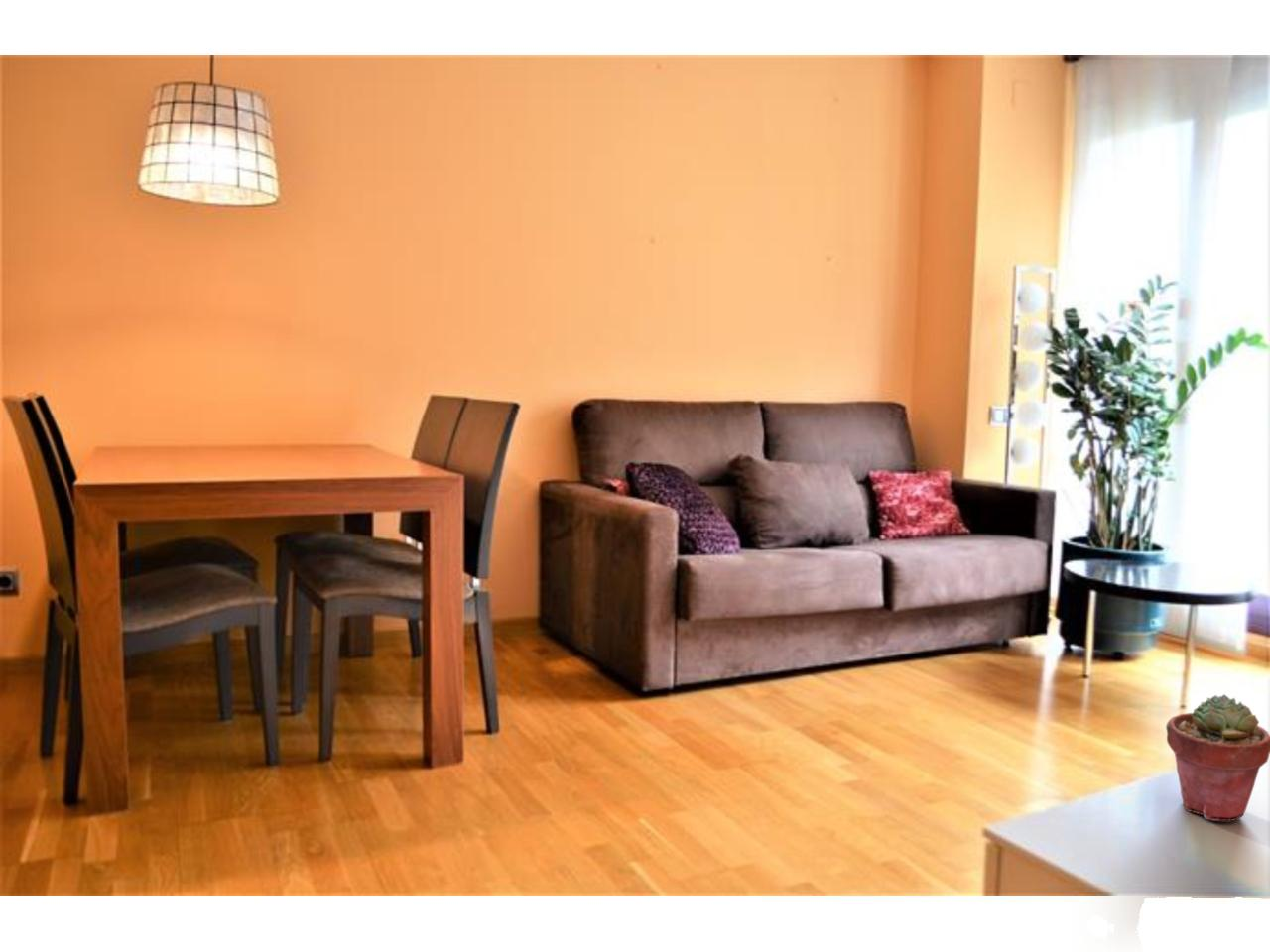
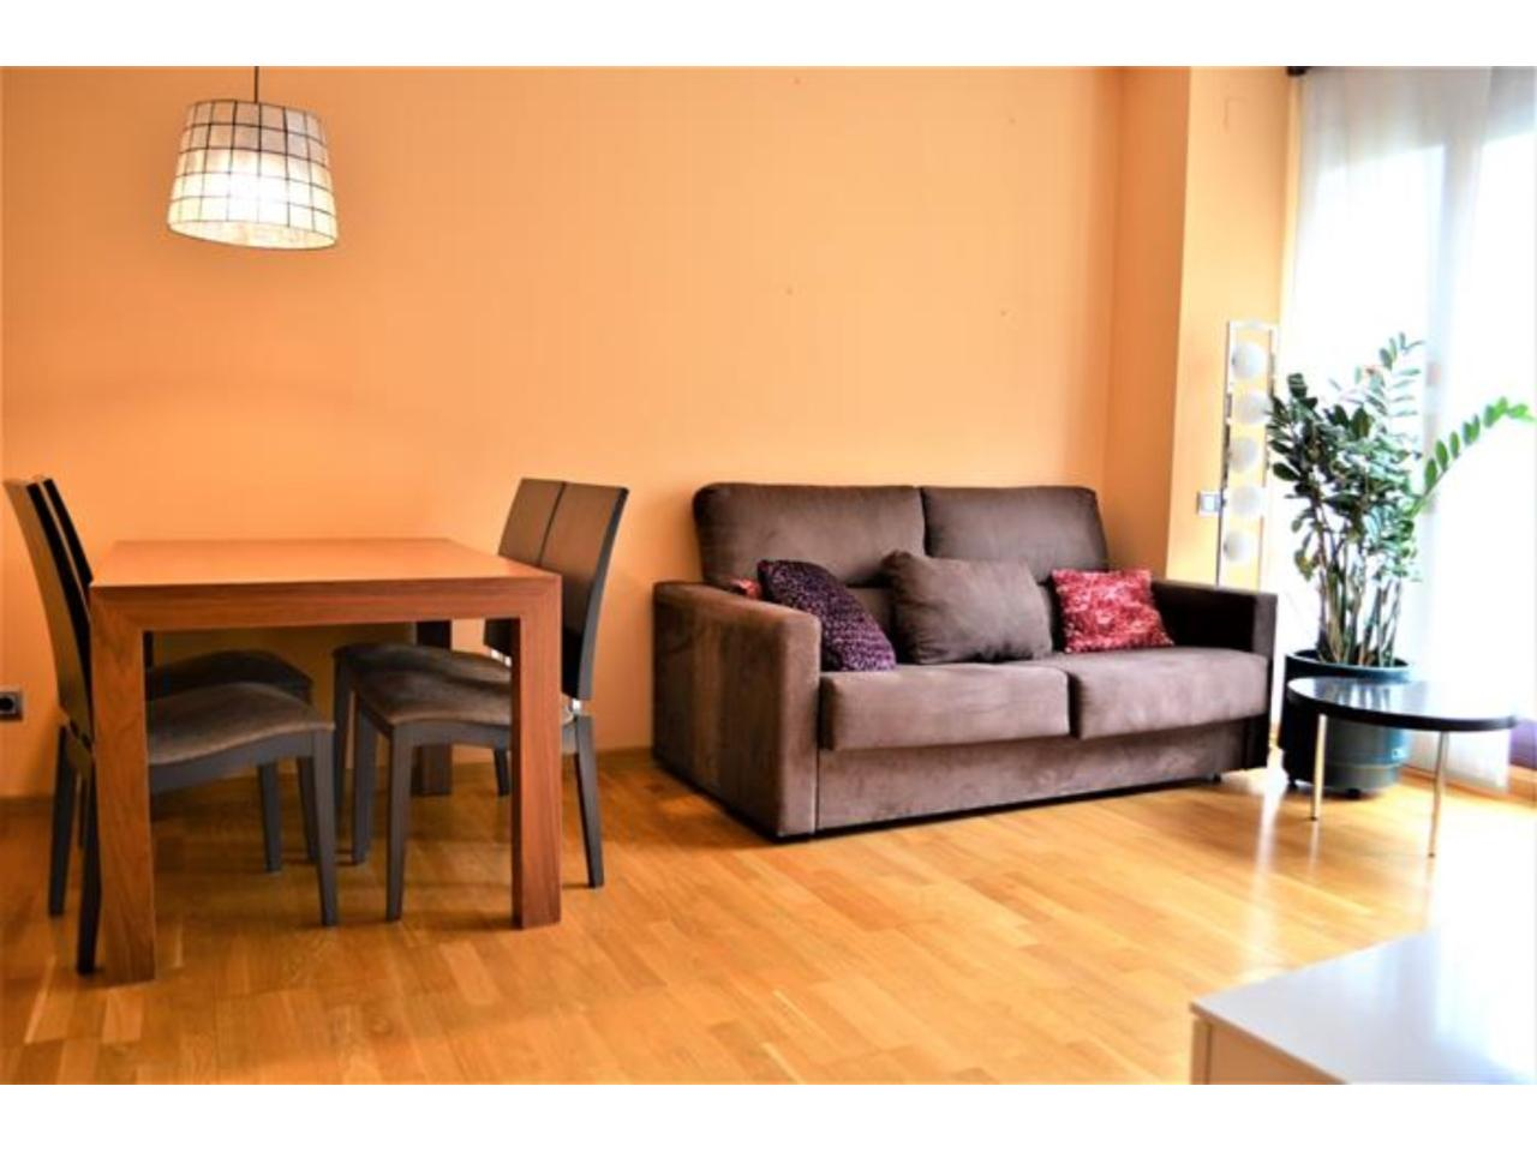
- potted succulent (1216, 752)
